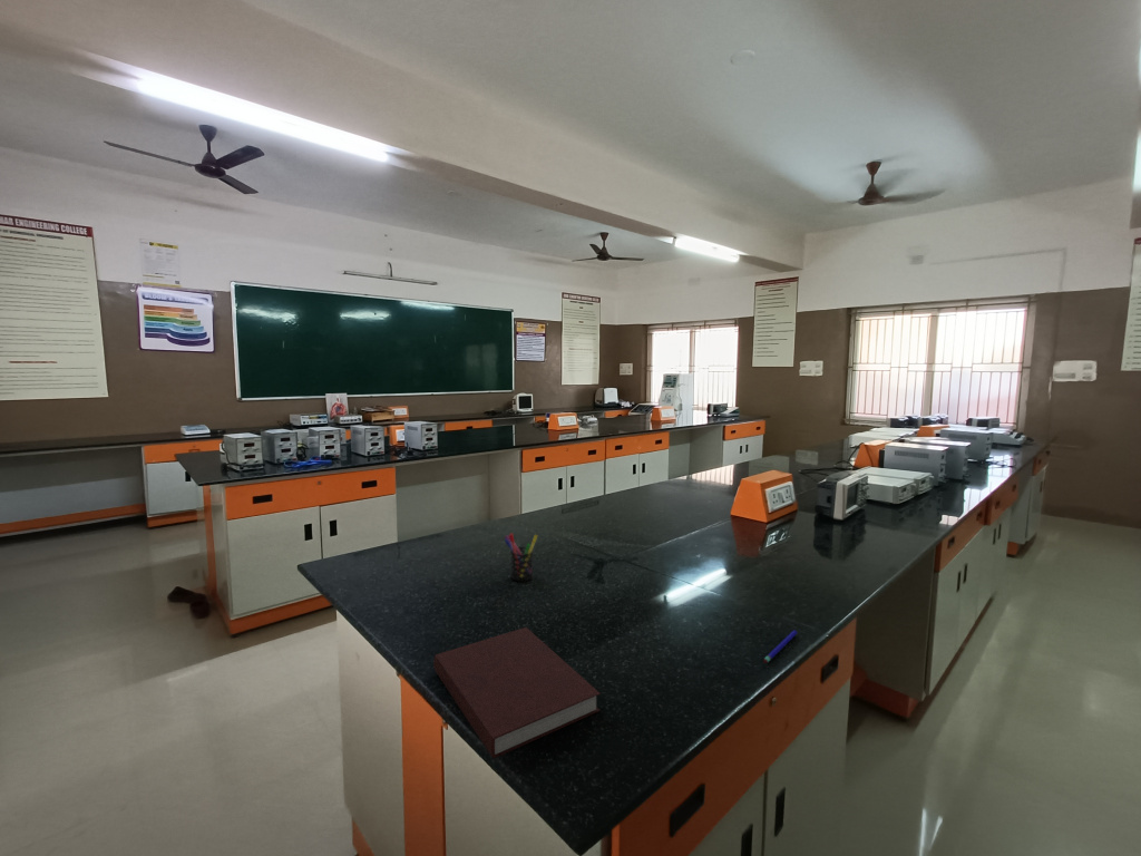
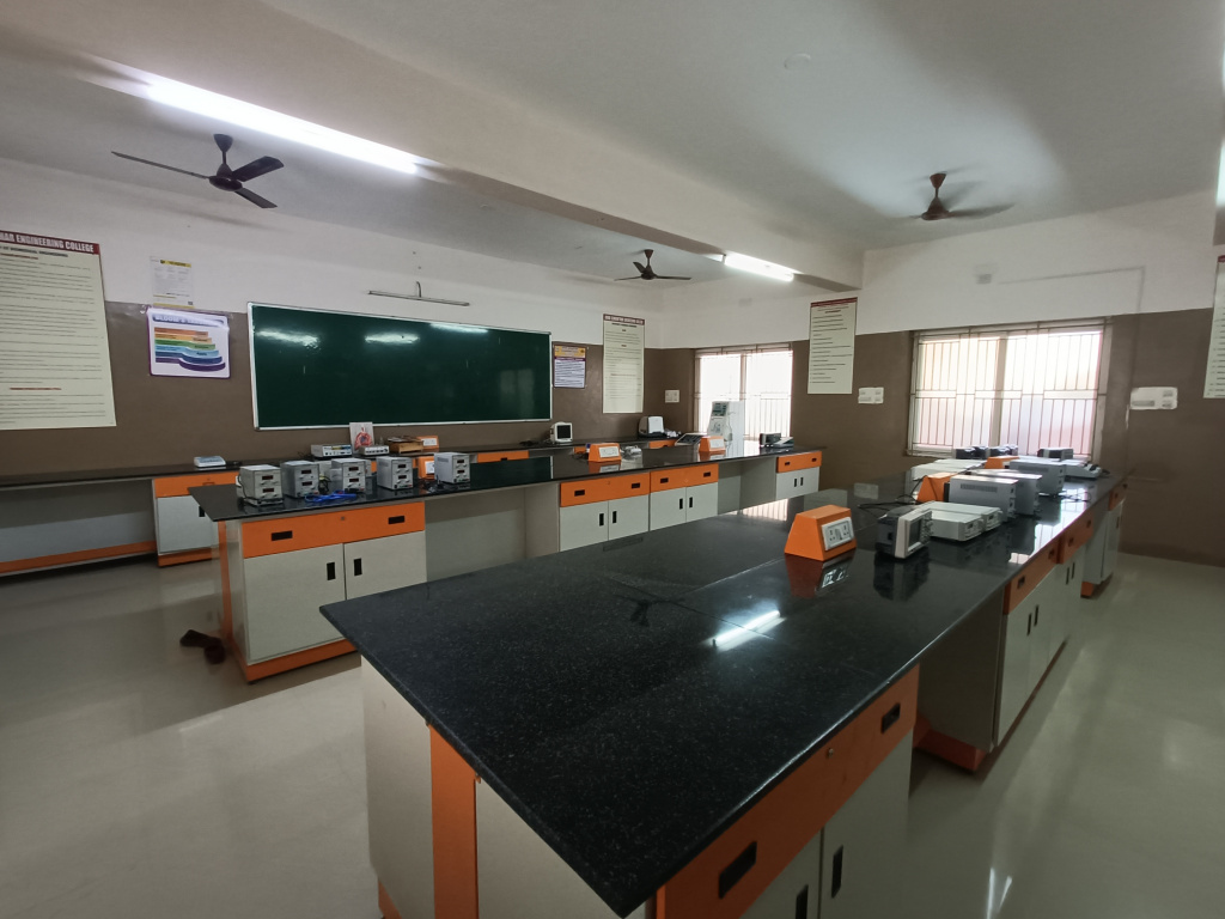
- pen (780, 645)
- notebook (511, 681)
- pen holder (521, 555)
